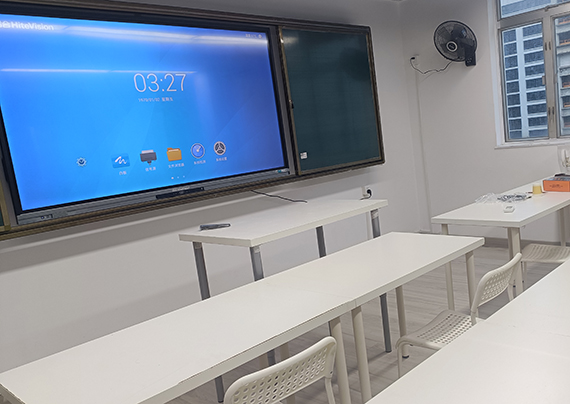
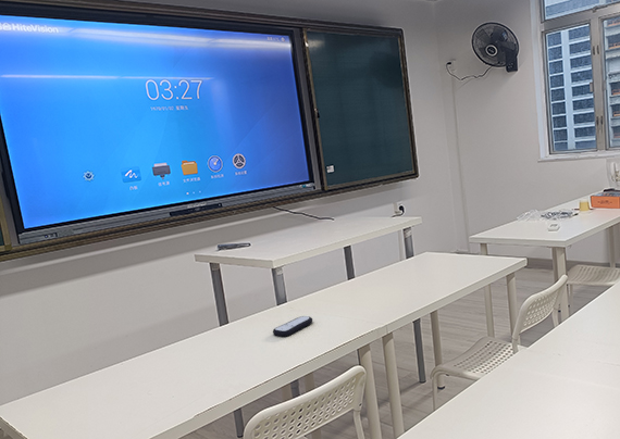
+ remote control (294, 325)
